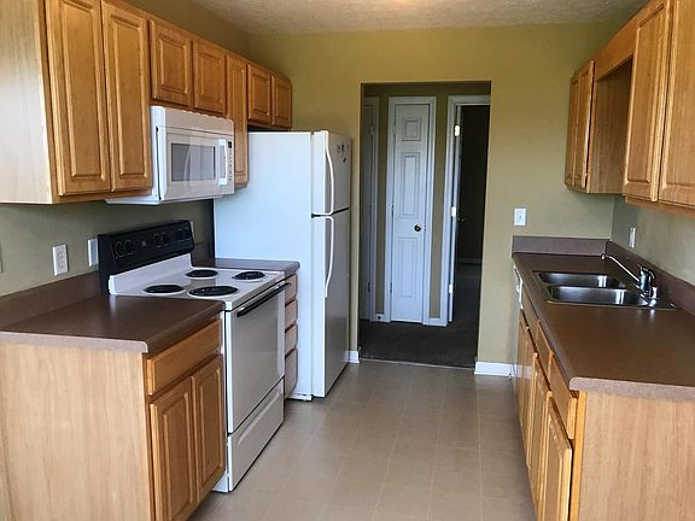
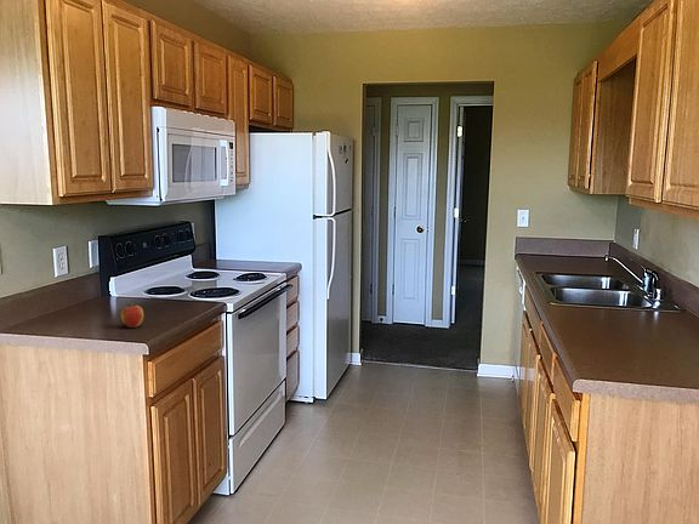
+ apple (132, 315)
